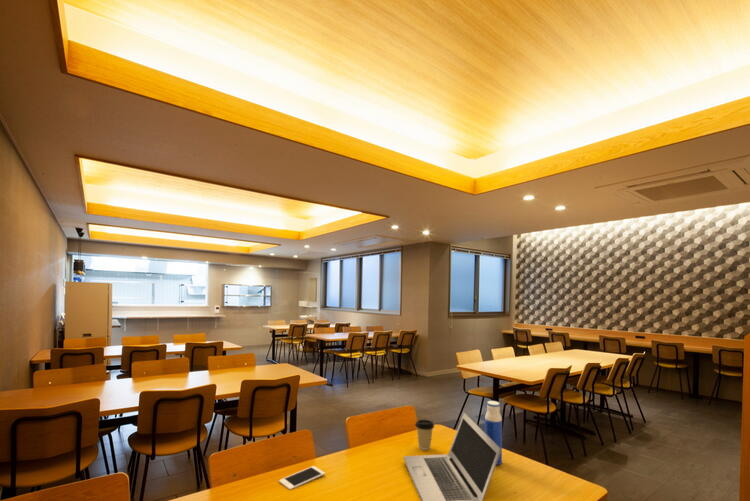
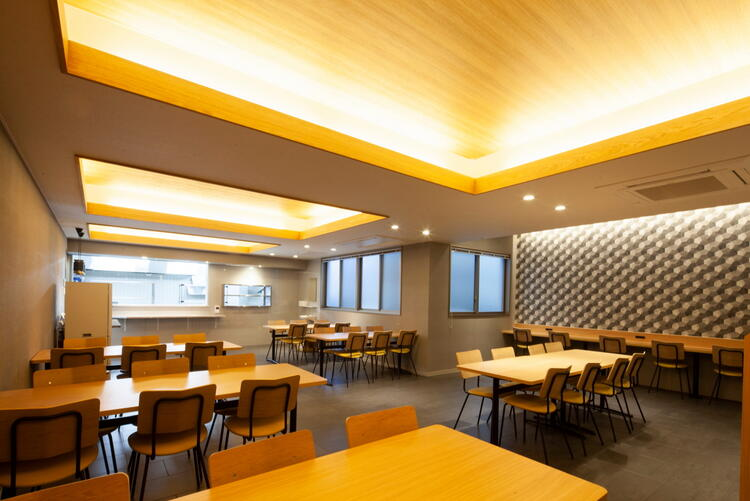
- coffee cup (424, 434)
- laptop (447, 455)
- cell phone (302, 477)
- water bottle (493, 431)
